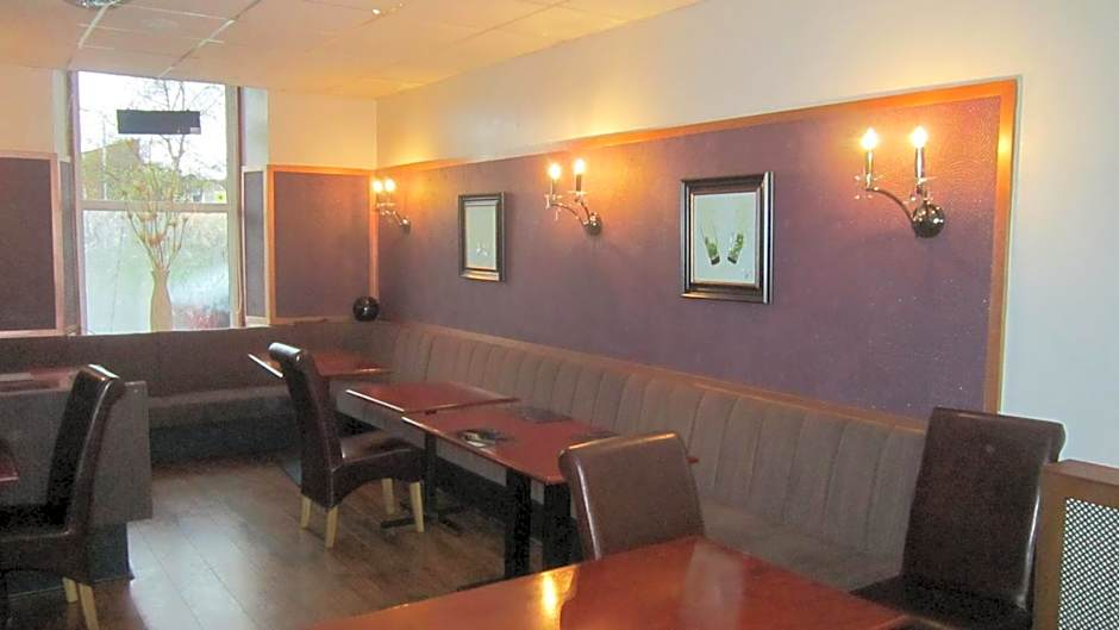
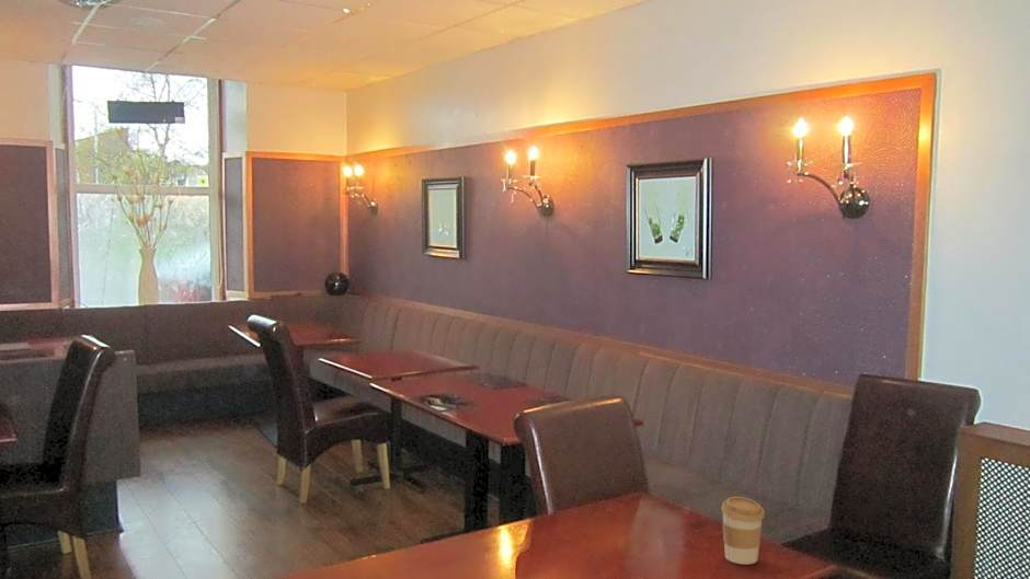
+ coffee cup (742, 529)
